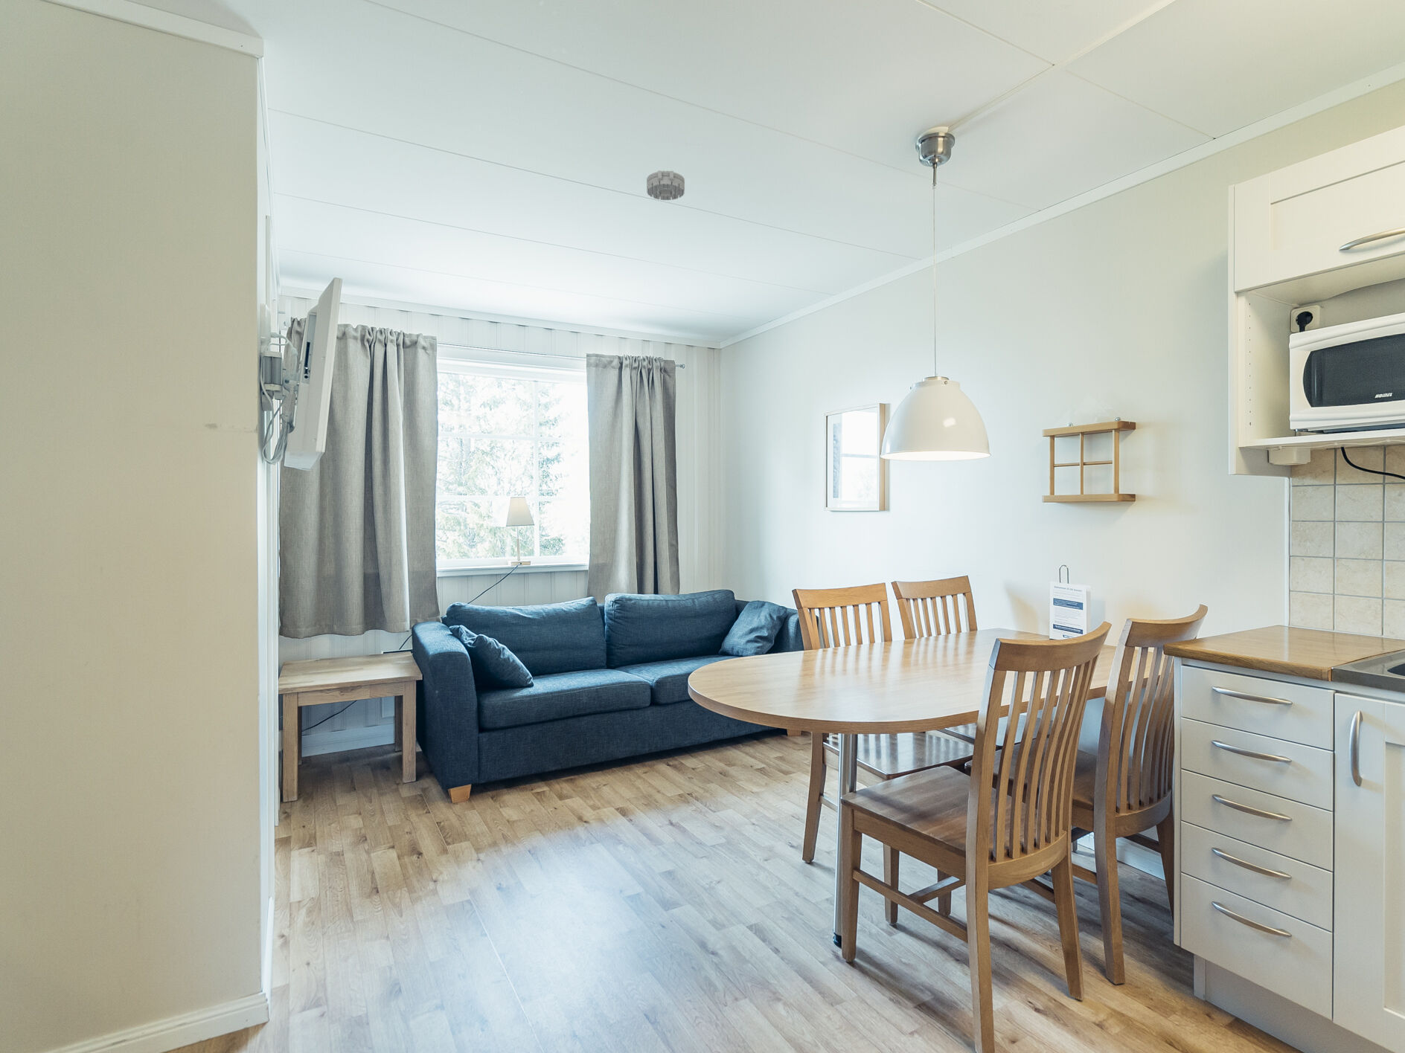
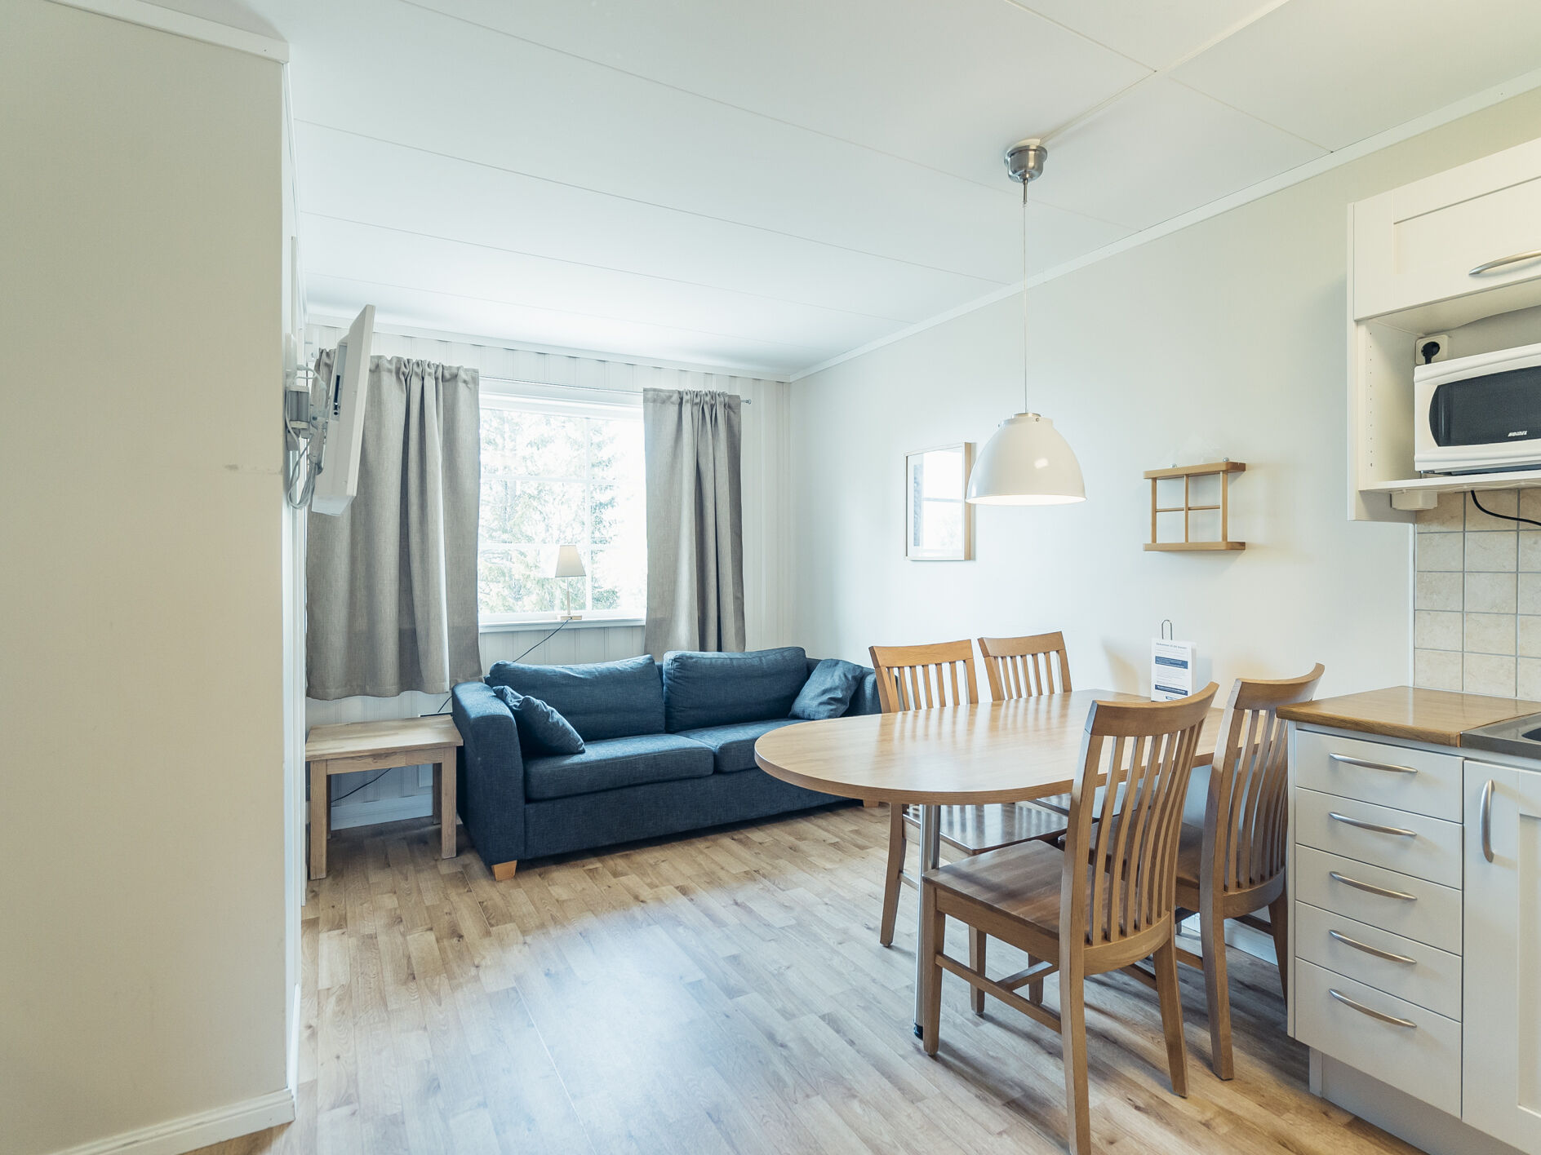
- smoke detector (665, 185)
